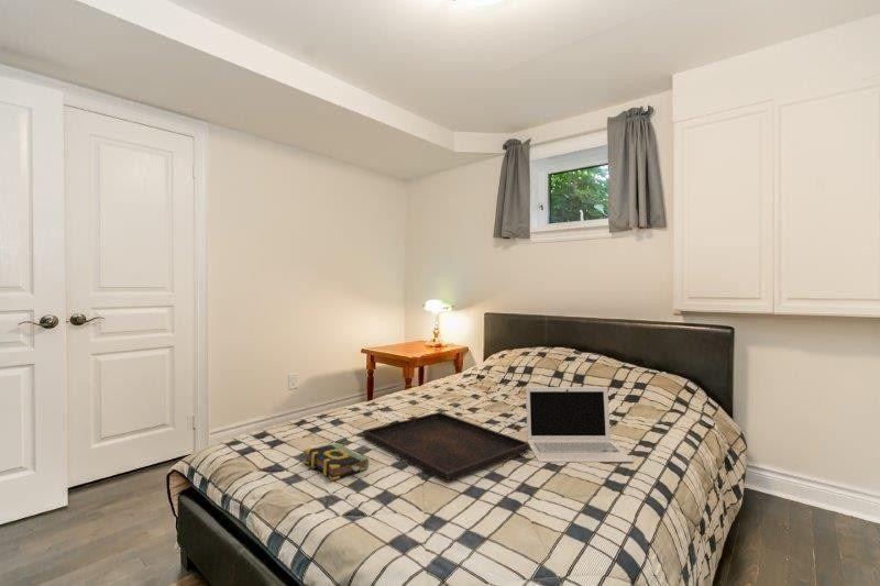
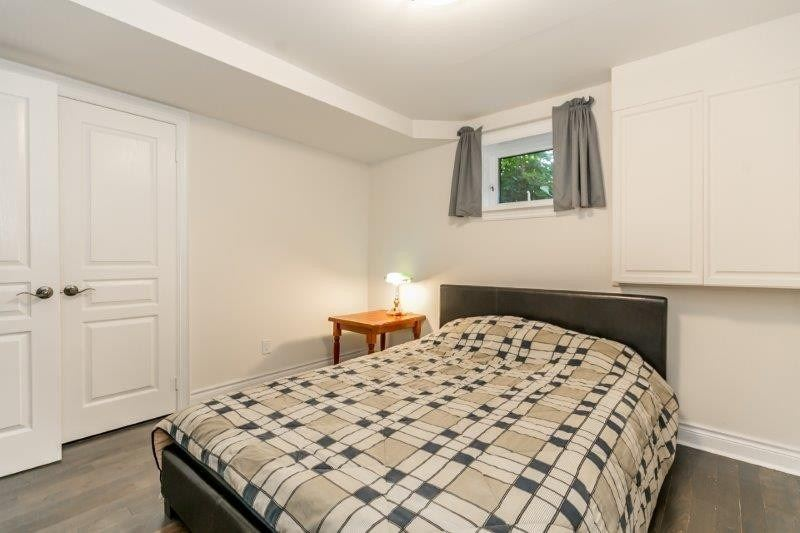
- laptop (575, 421)
- serving tray (442, 441)
- book (338, 460)
